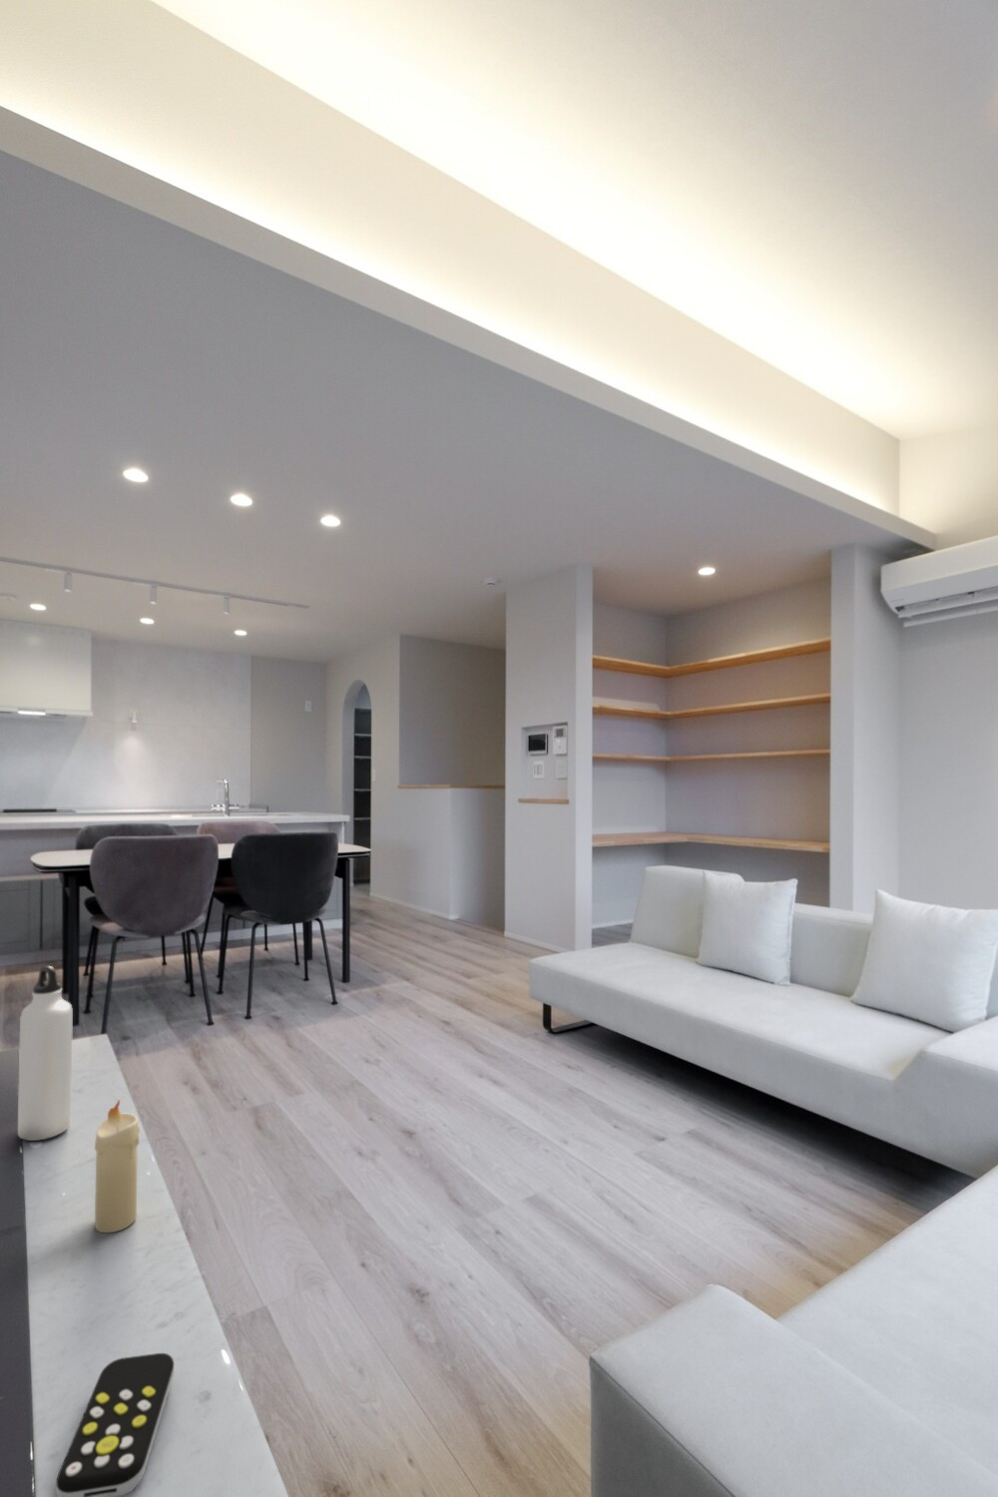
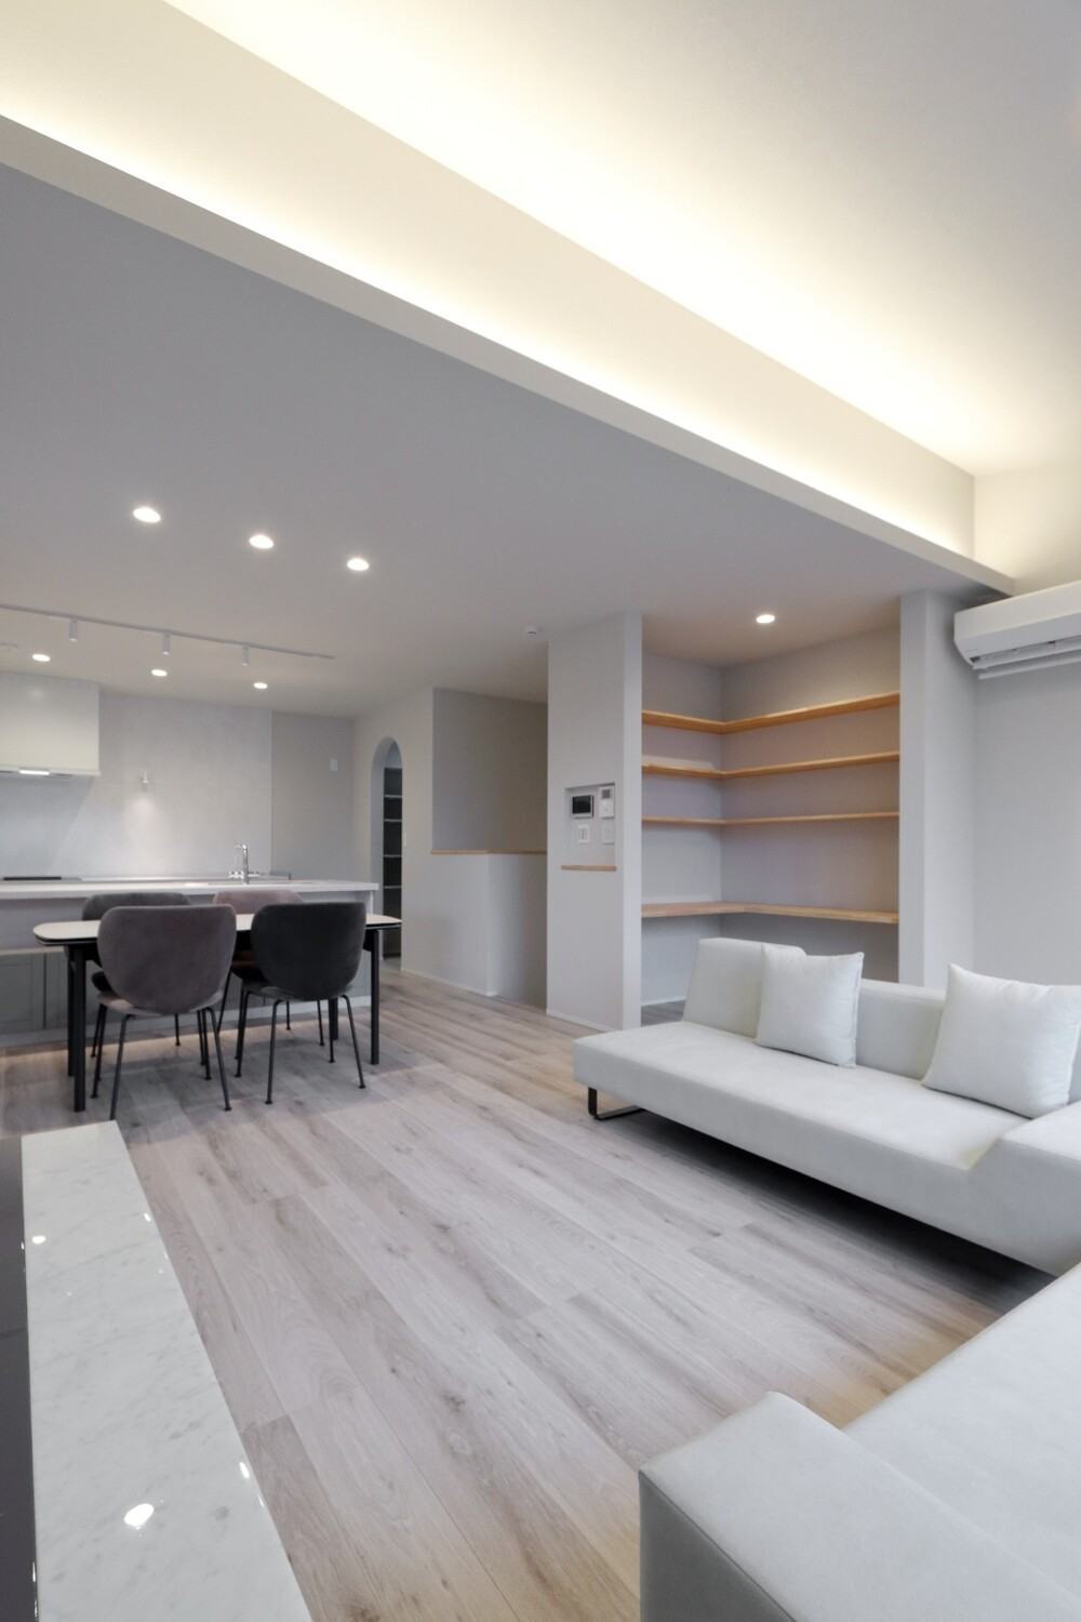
- candle (117, 1161)
- remote control (120, 1420)
- water bottle (46, 1048)
